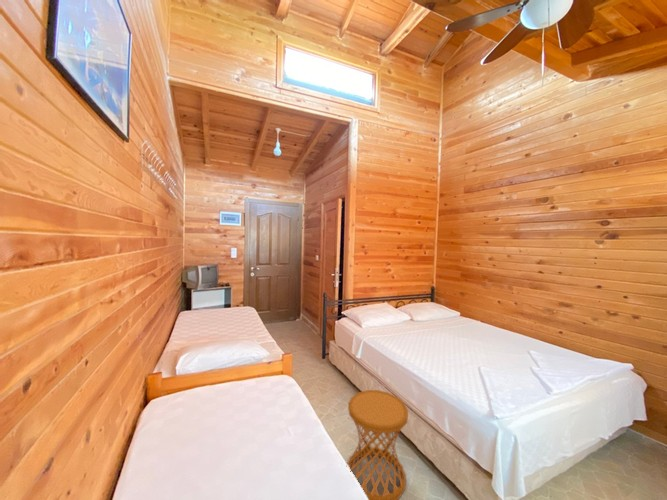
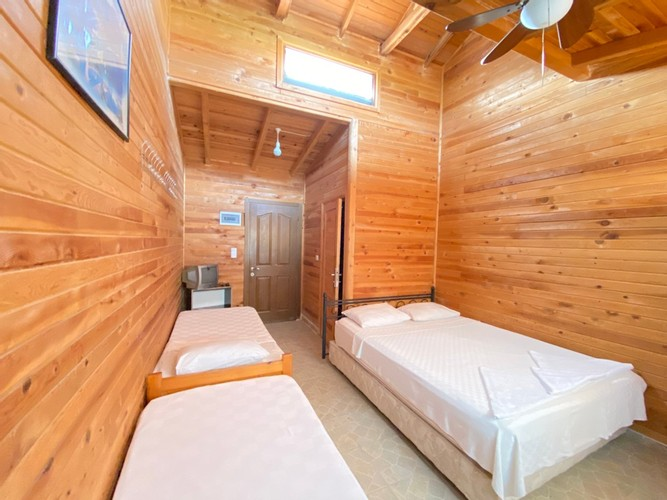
- side table (375, 439)
